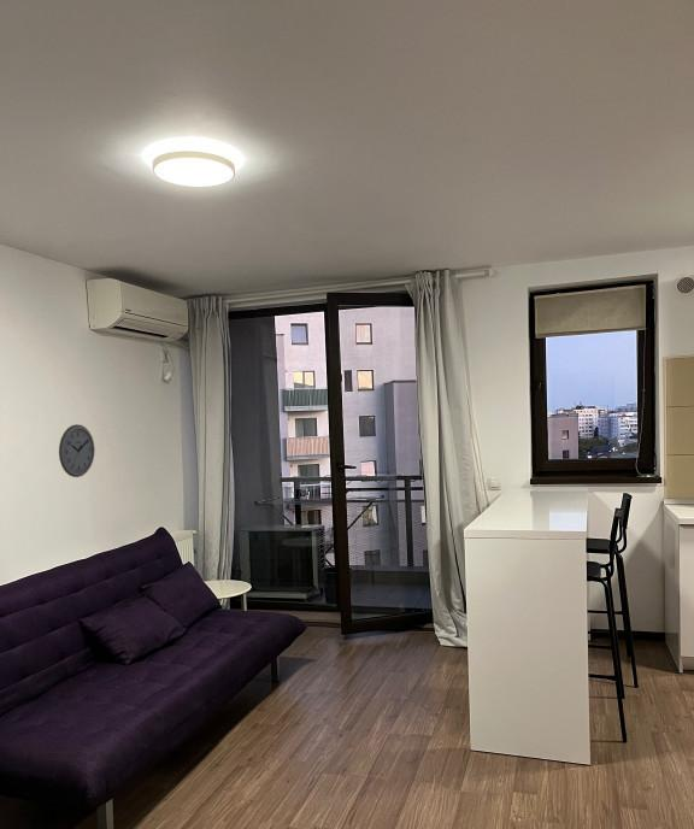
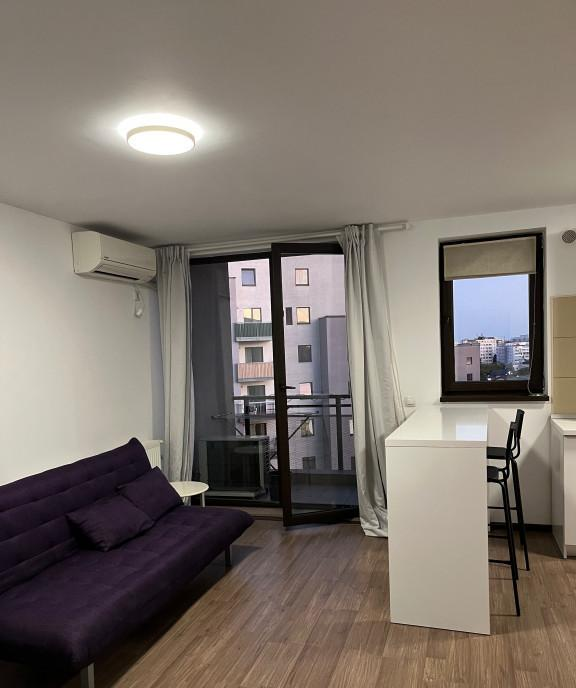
- wall clock (77, 451)
